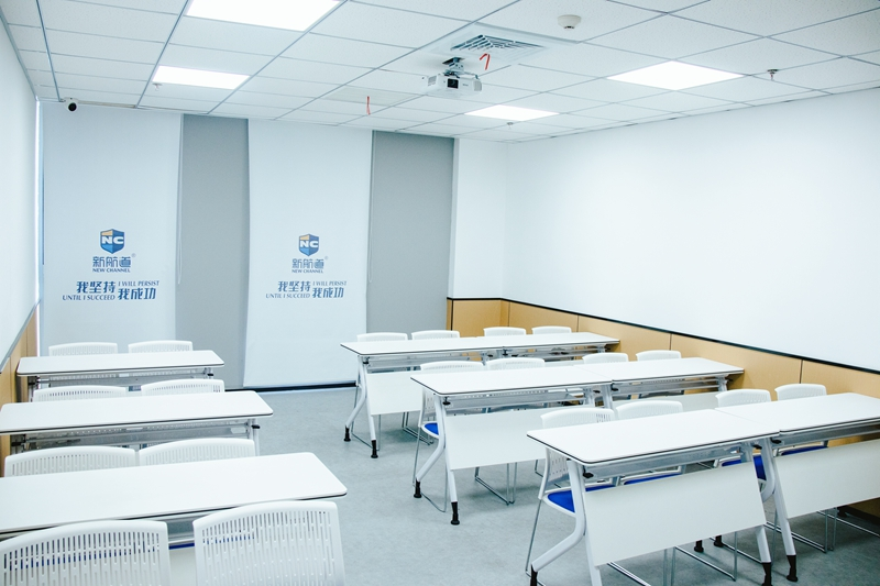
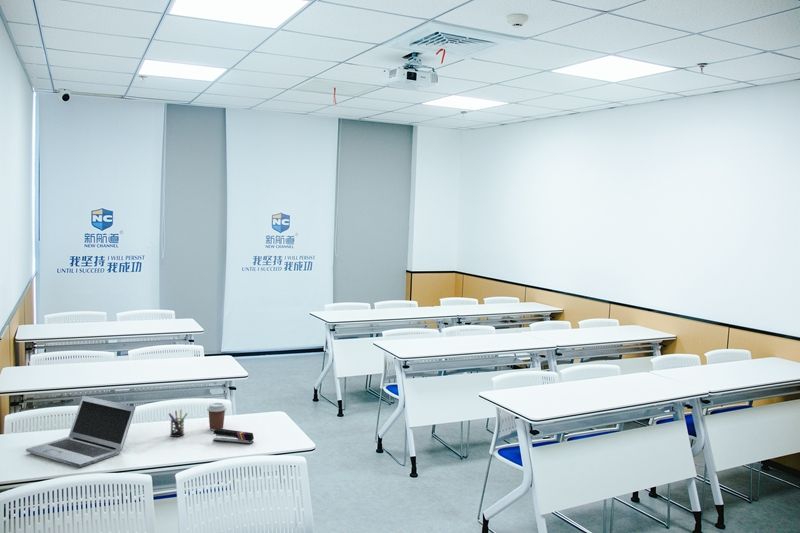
+ coffee cup (216, 416)
+ pen holder (178, 422)
+ stapler (233, 436)
+ laptop (81, 429)
